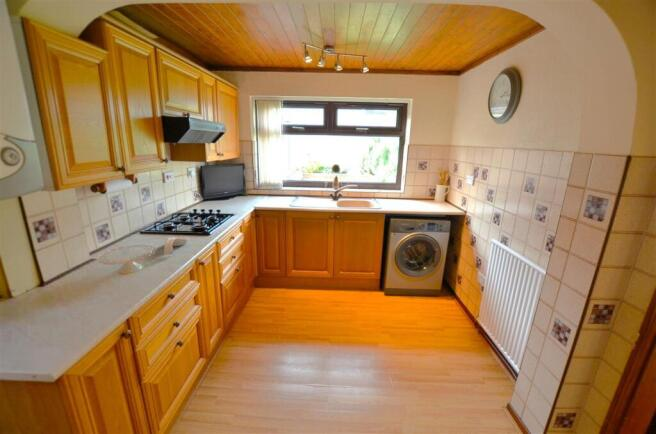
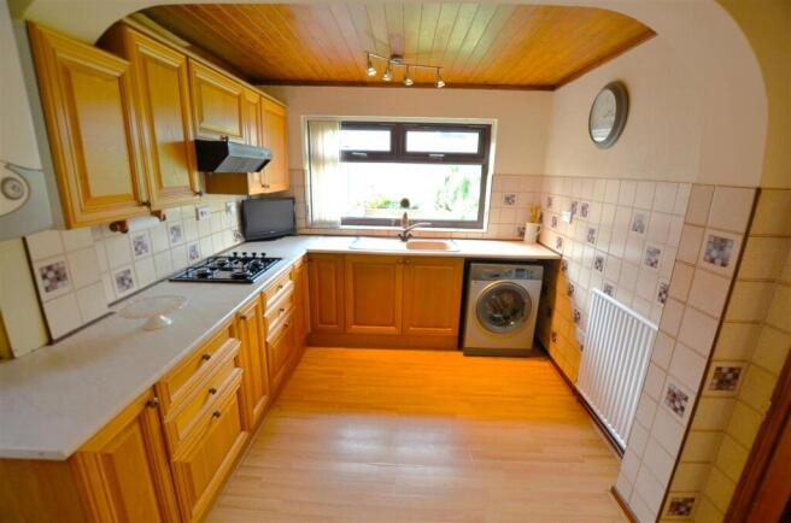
- spoon rest (174, 241)
